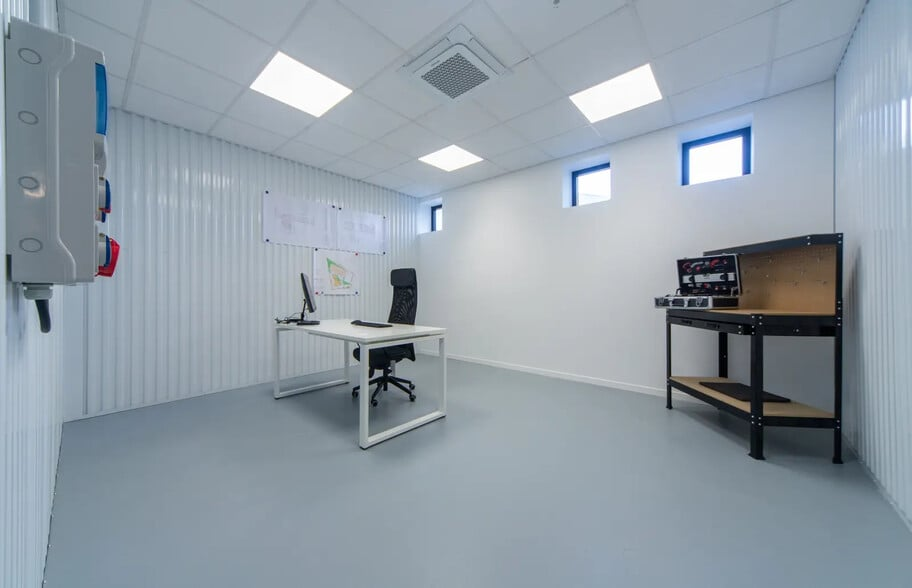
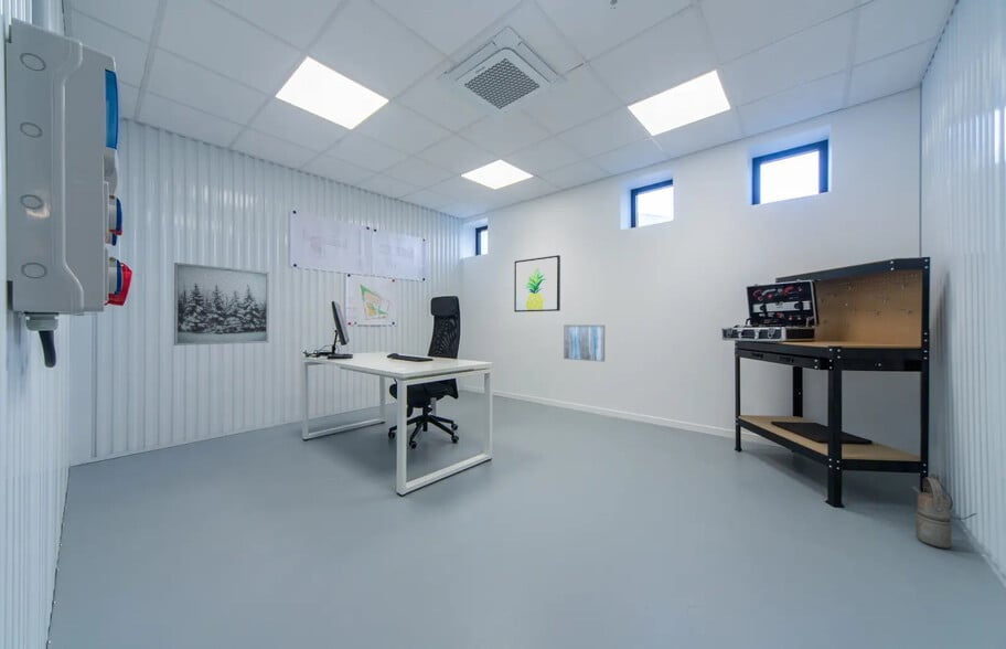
+ wall art (225, 306)
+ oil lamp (944, 508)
+ wall art (584, 342)
+ wall art (536, 285)
